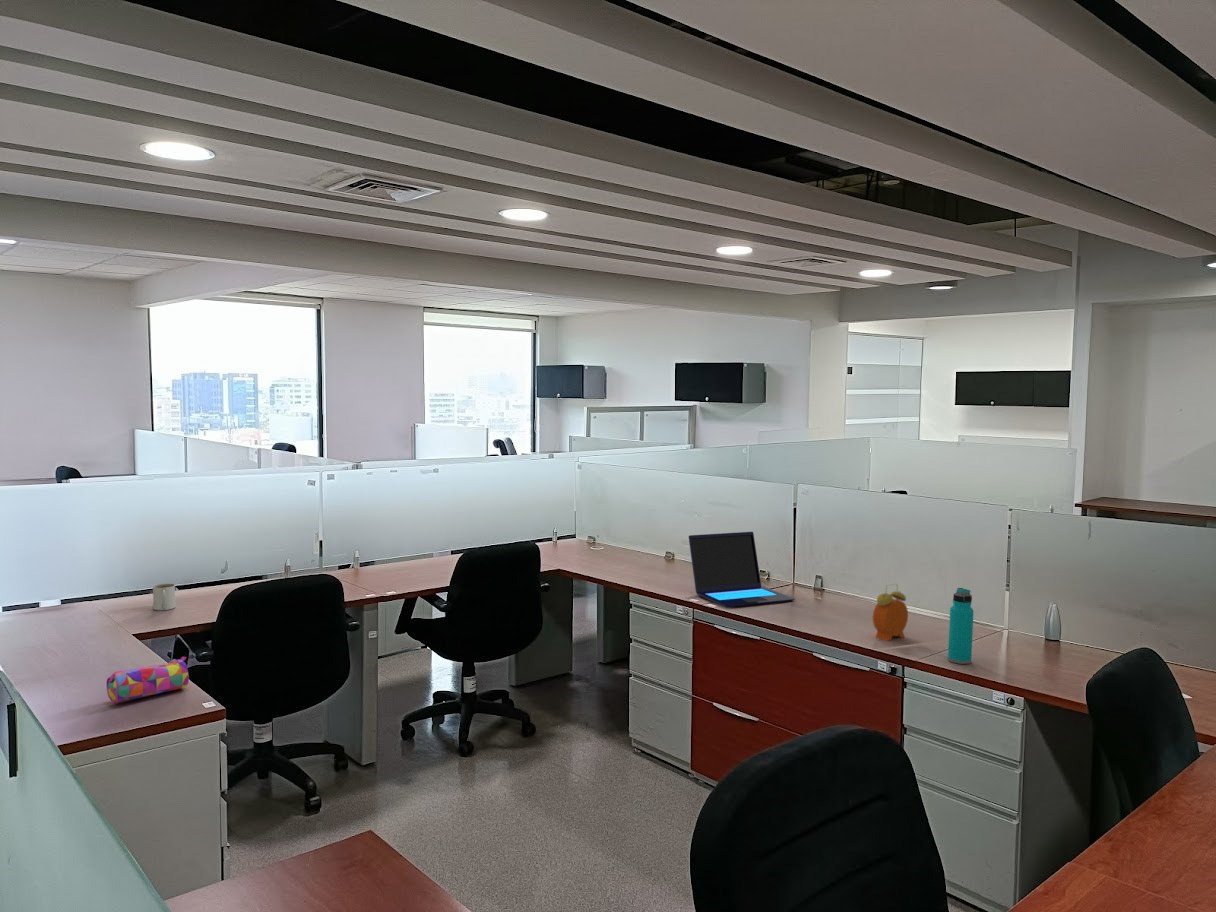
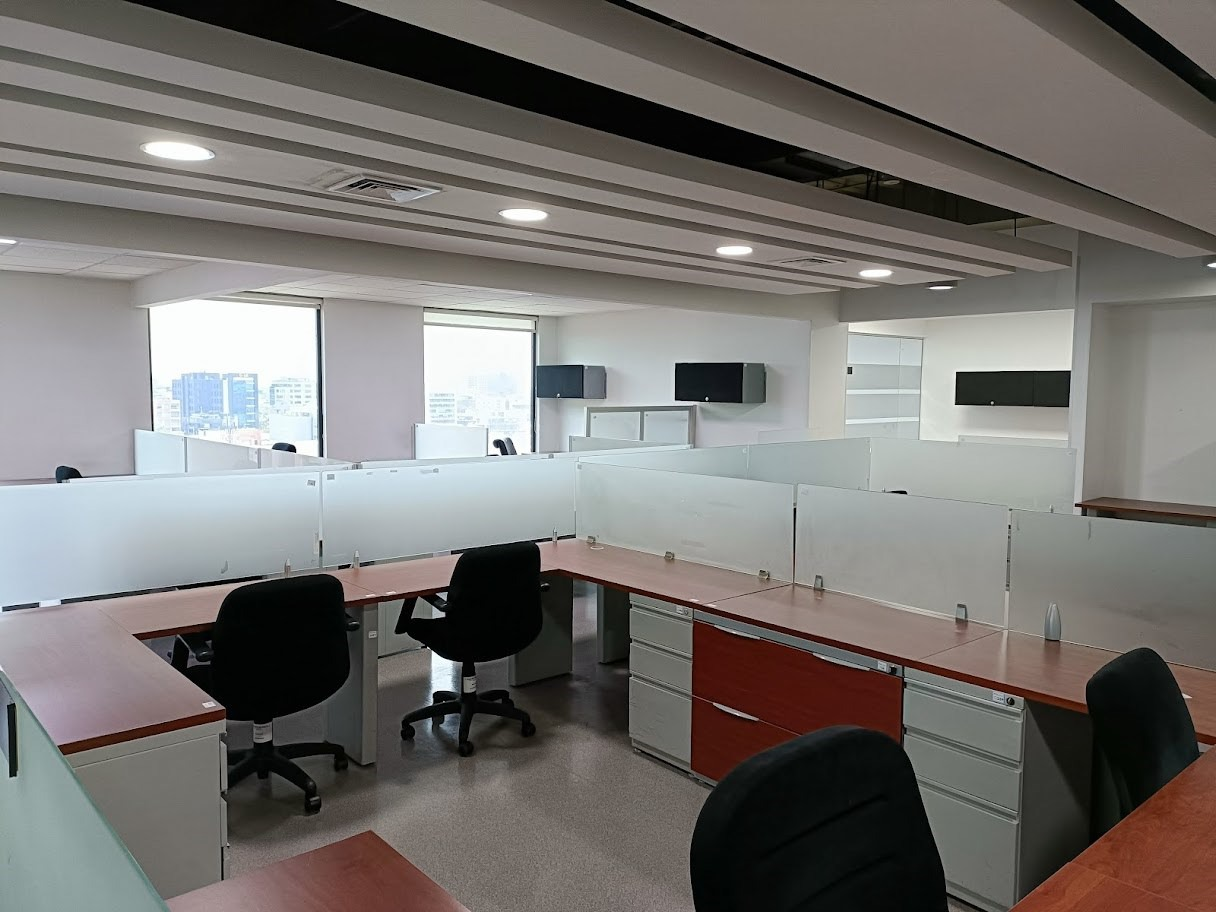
- water bottle (961, 624)
- alarm clock (890, 611)
- mug (164, 597)
- pencil case (149, 679)
- laptop (740, 567)
